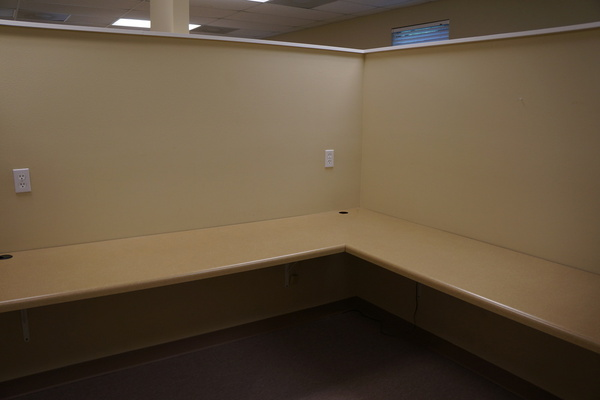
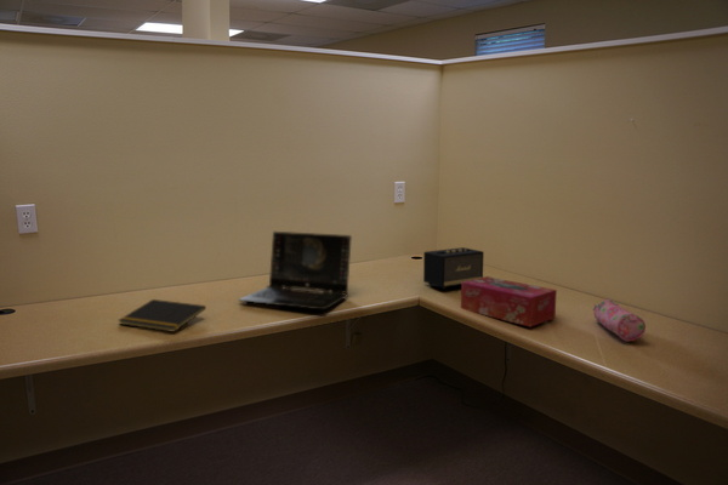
+ laptop (295, 268)
+ tissue box (506, 299)
+ notepad (163, 314)
+ speaker (453, 267)
+ pencil case (618, 319)
